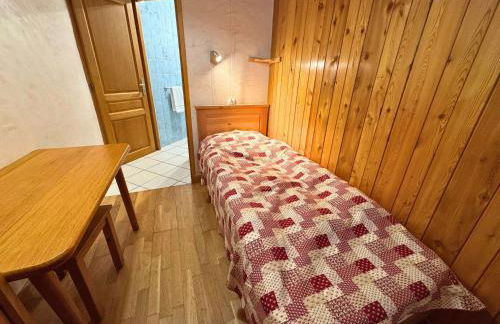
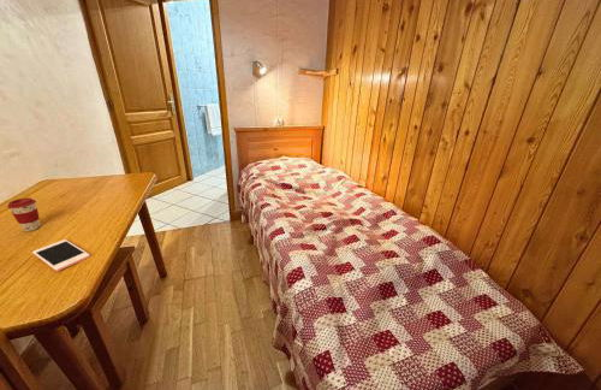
+ coffee cup (26, 214)
+ cell phone (60, 254)
